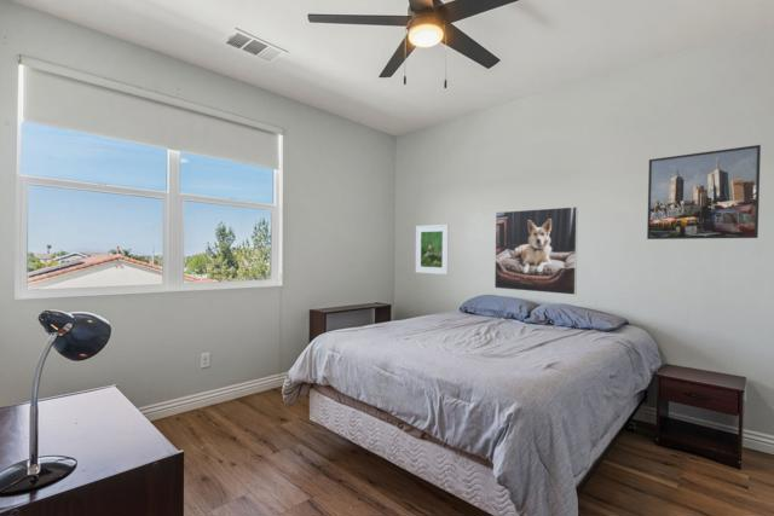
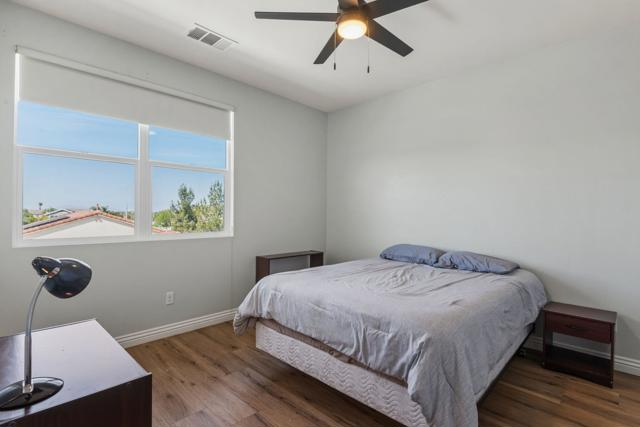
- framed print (532, 250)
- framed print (431, 249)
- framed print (699, 196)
